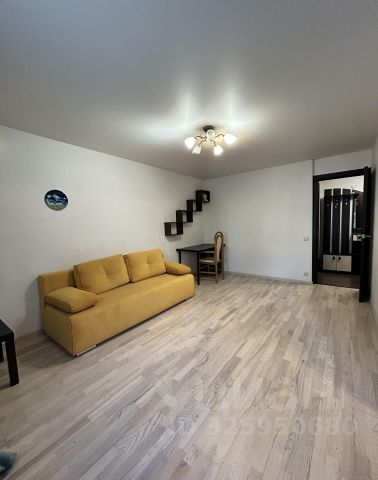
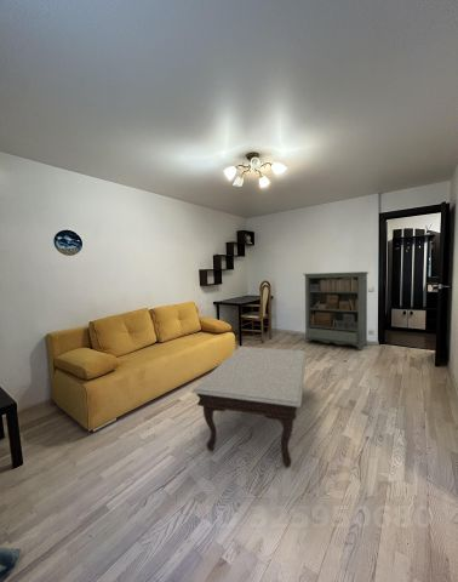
+ coffee table (261, 393)
+ bookshelf (333, 308)
